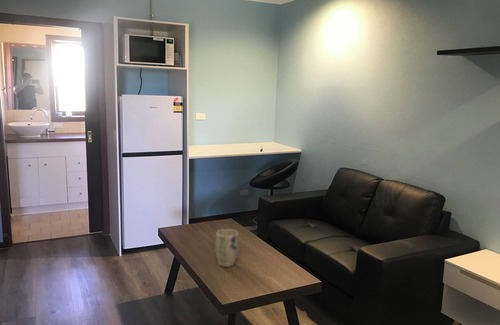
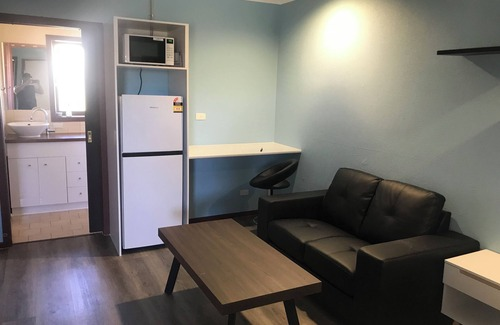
- plant pot (226, 248)
